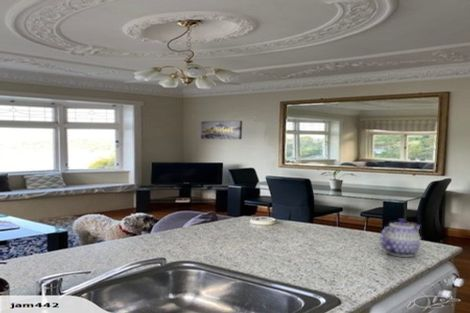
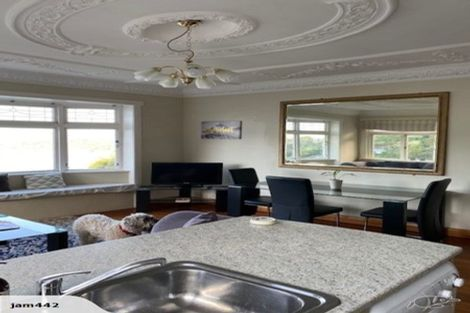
- teapot (401, 236)
